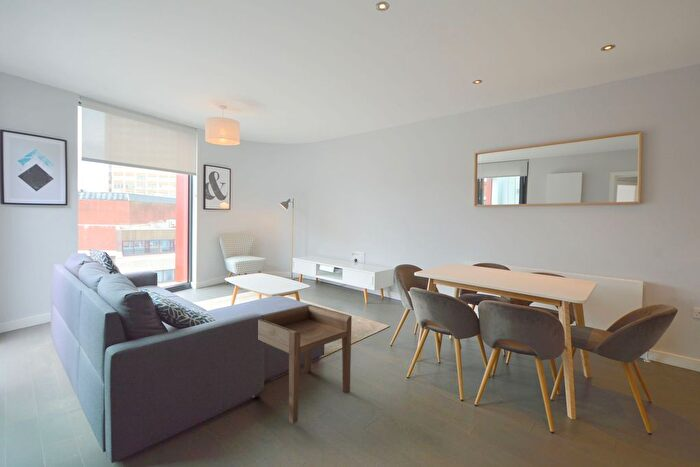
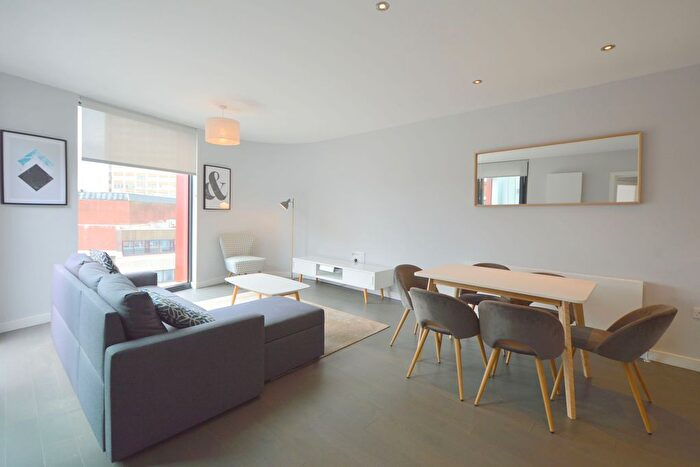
- side table (301, 352)
